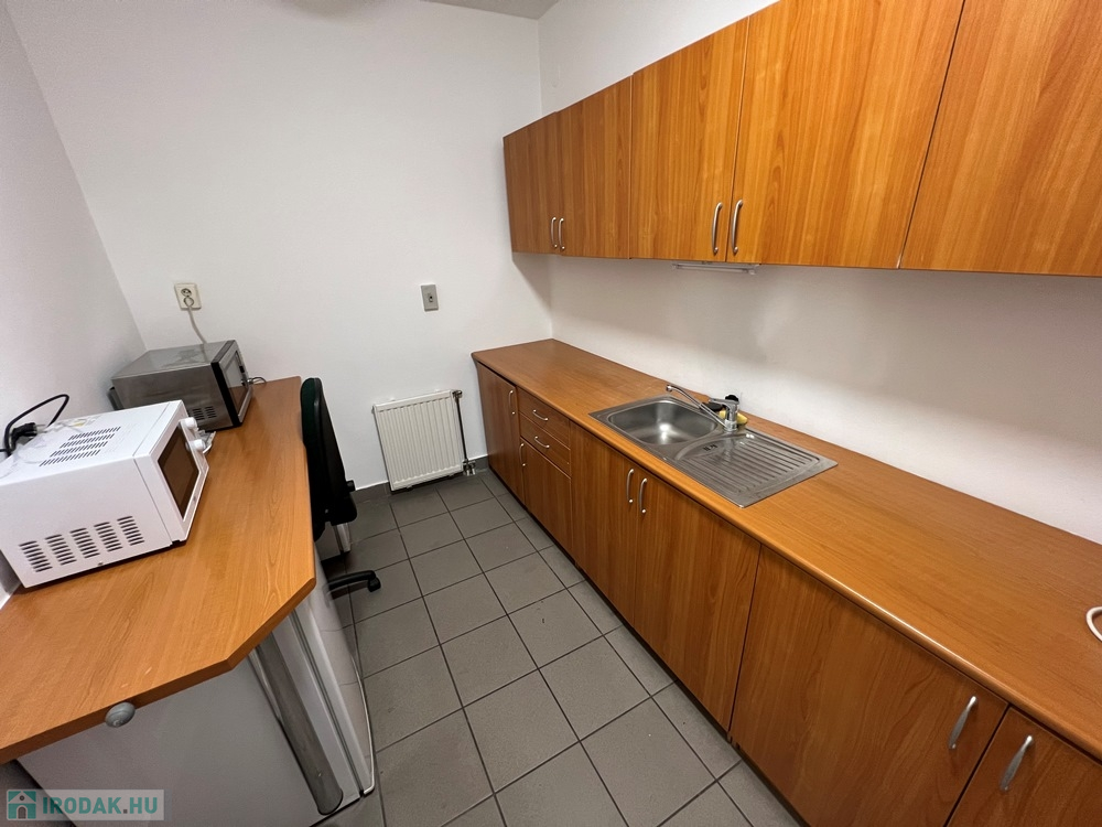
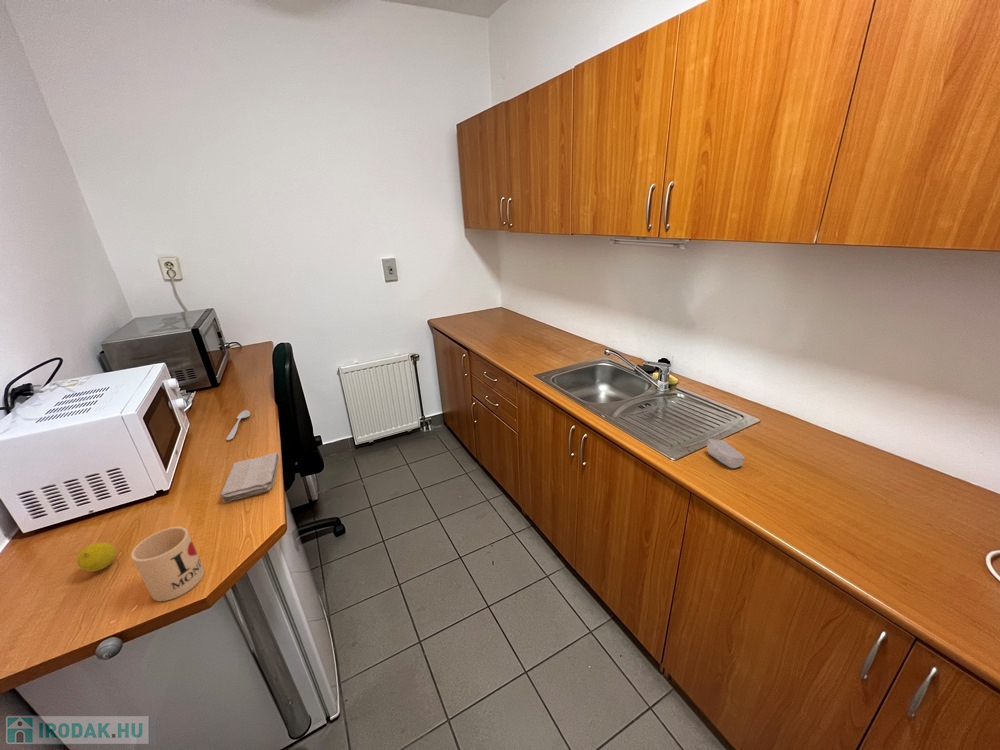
+ washcloth (251, 475)
+ spoon (237, 424)
+ soap bar (724, 452)
+ mug (173, 556)
+ fruit (96, 556)
